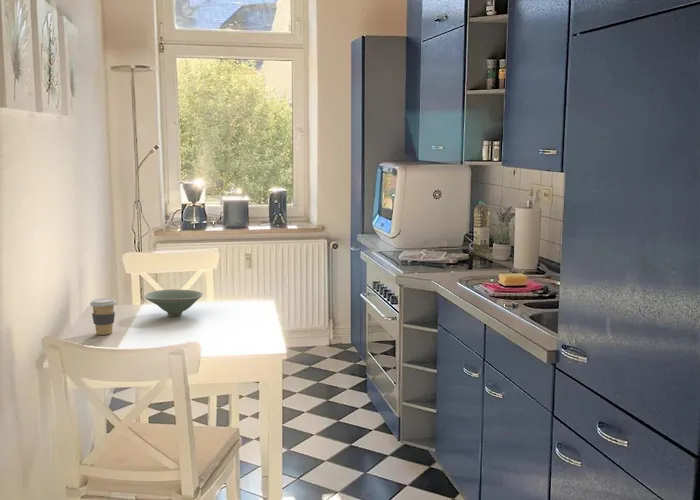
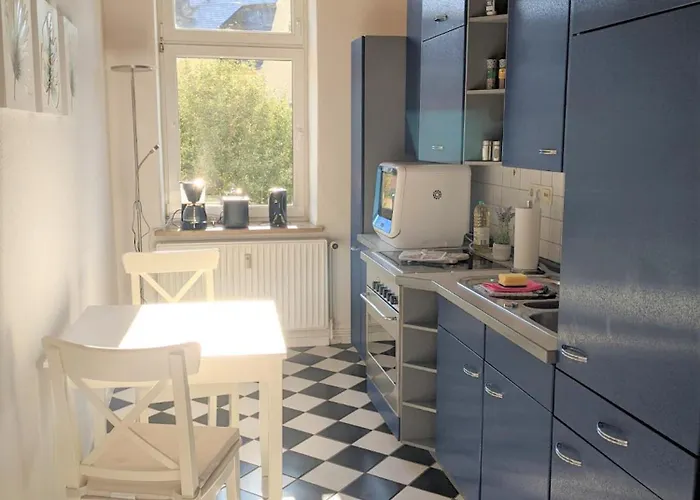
- coffee cup (103, 316)
- bowl (174, 304)
